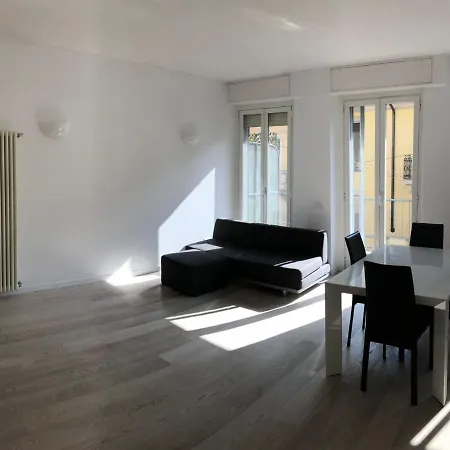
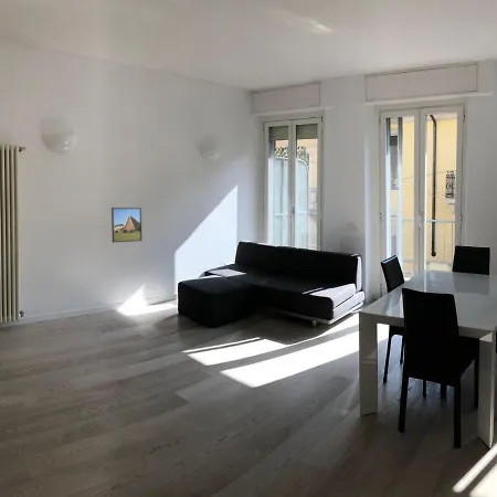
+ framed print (127, 224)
